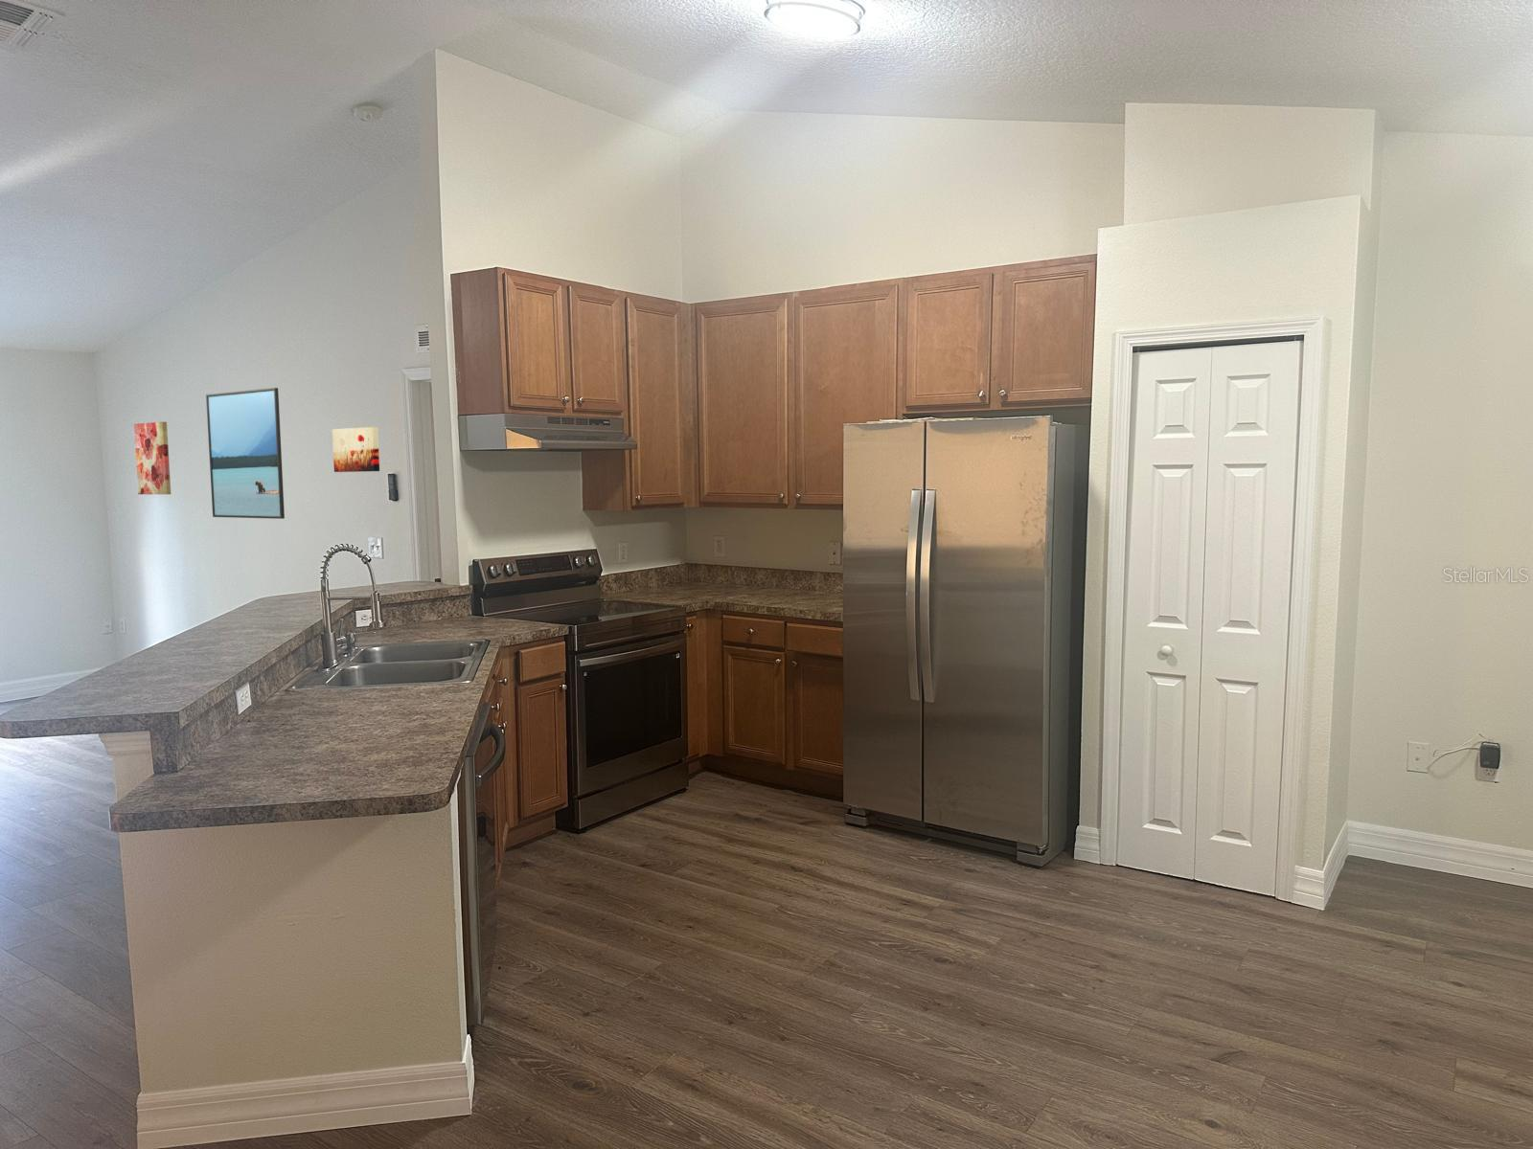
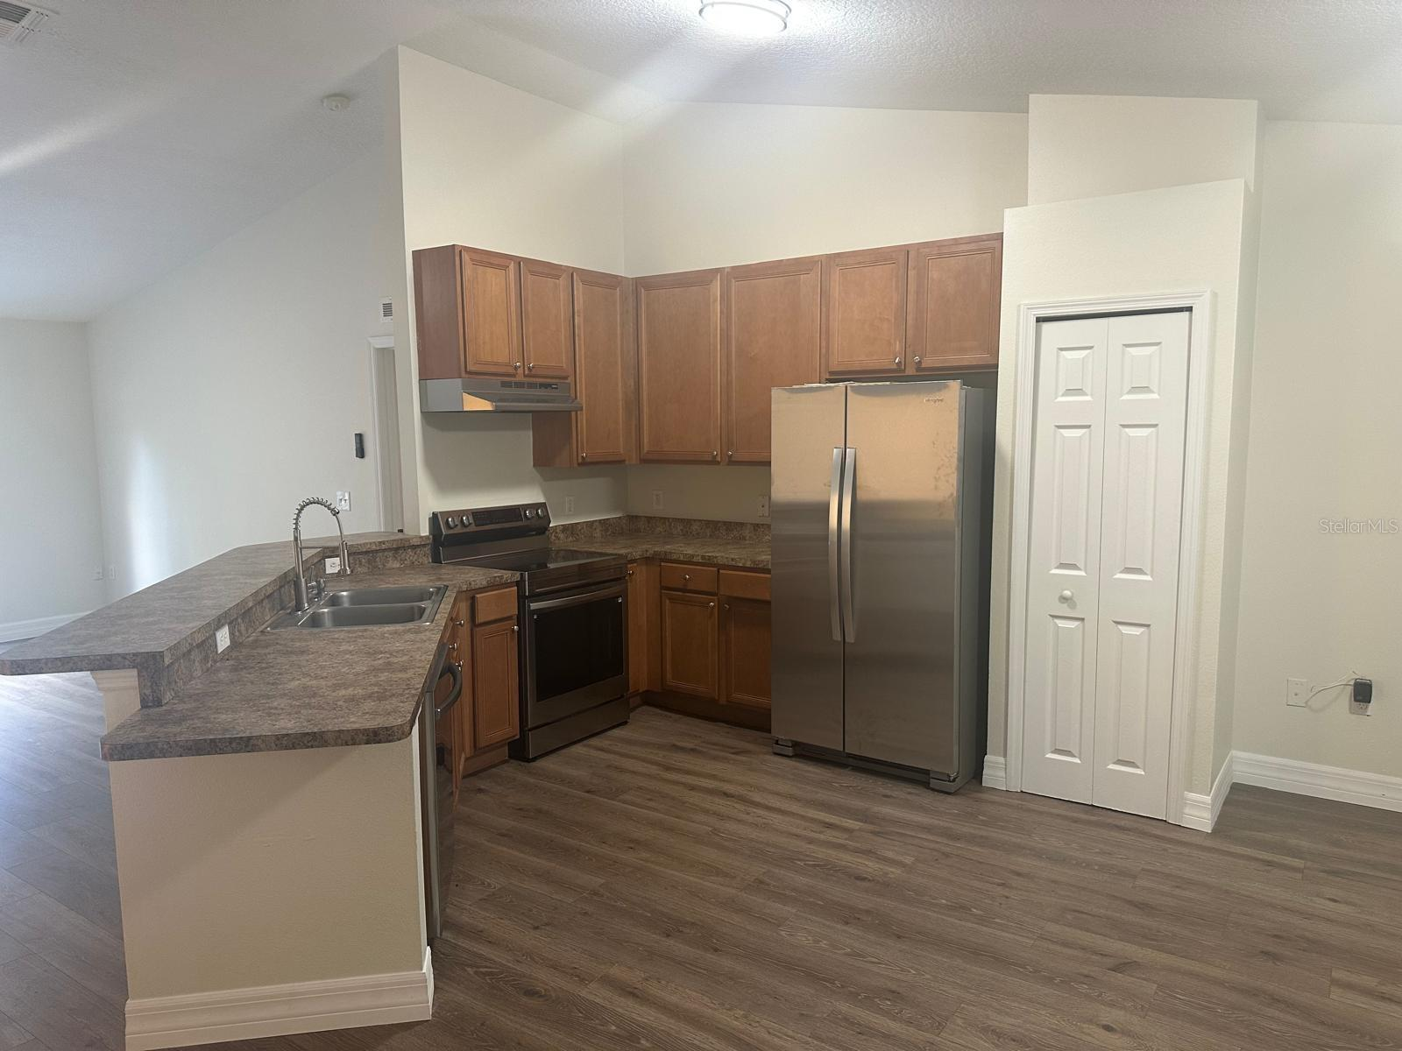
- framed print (244, 455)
- wall art (355, 450)
- wall art (151, 459)
